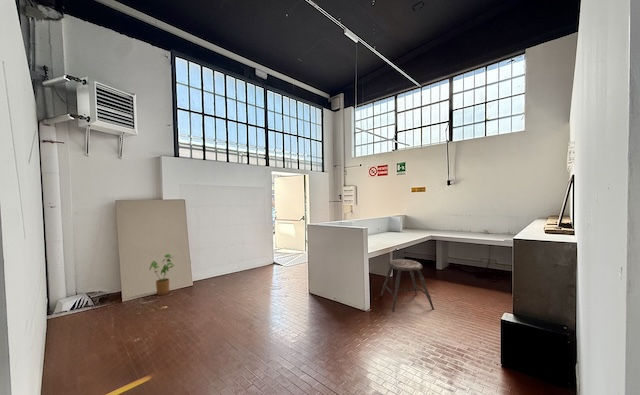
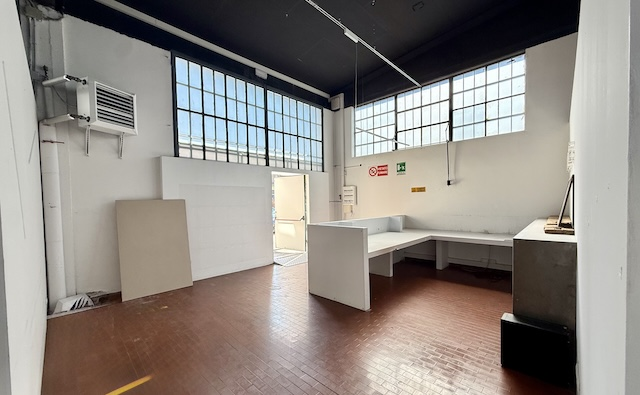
- house plant (164, 274)
- stool (399, 282)
